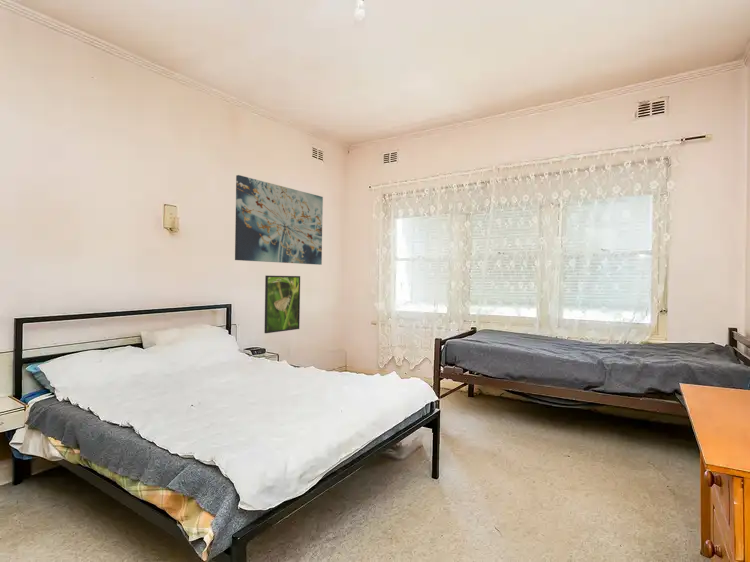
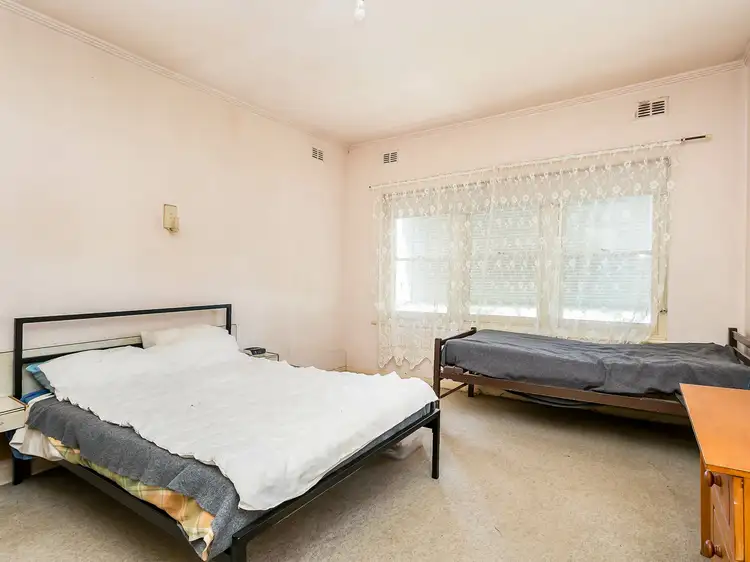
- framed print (283, 303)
- wall art (283, 225)
